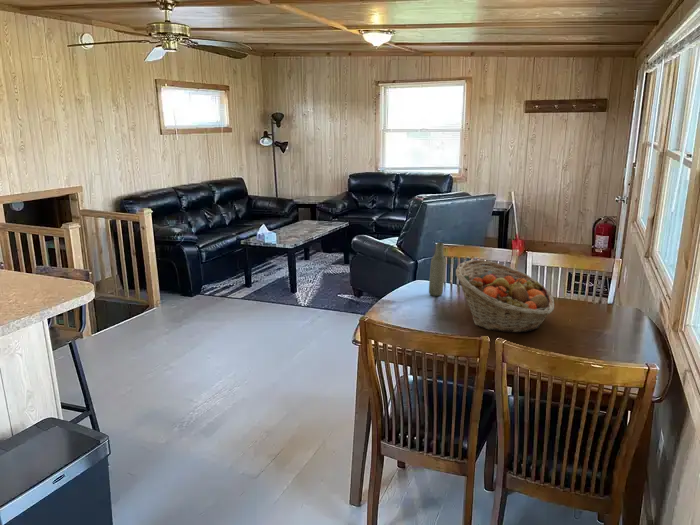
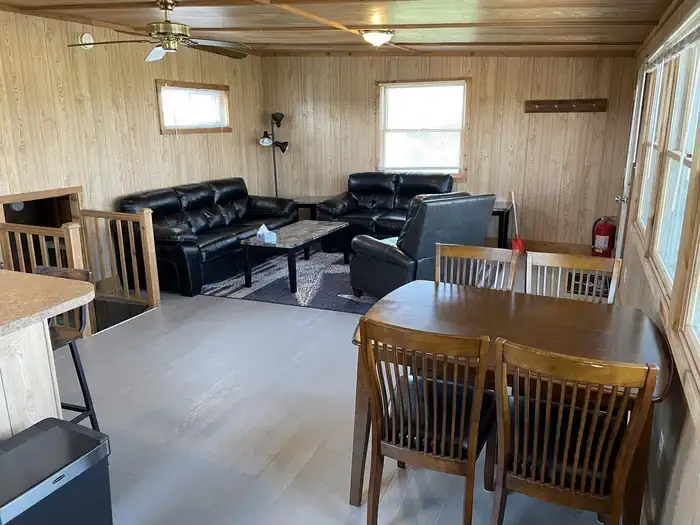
- bottle (437, 268)
- fruit basket (504, 293)
